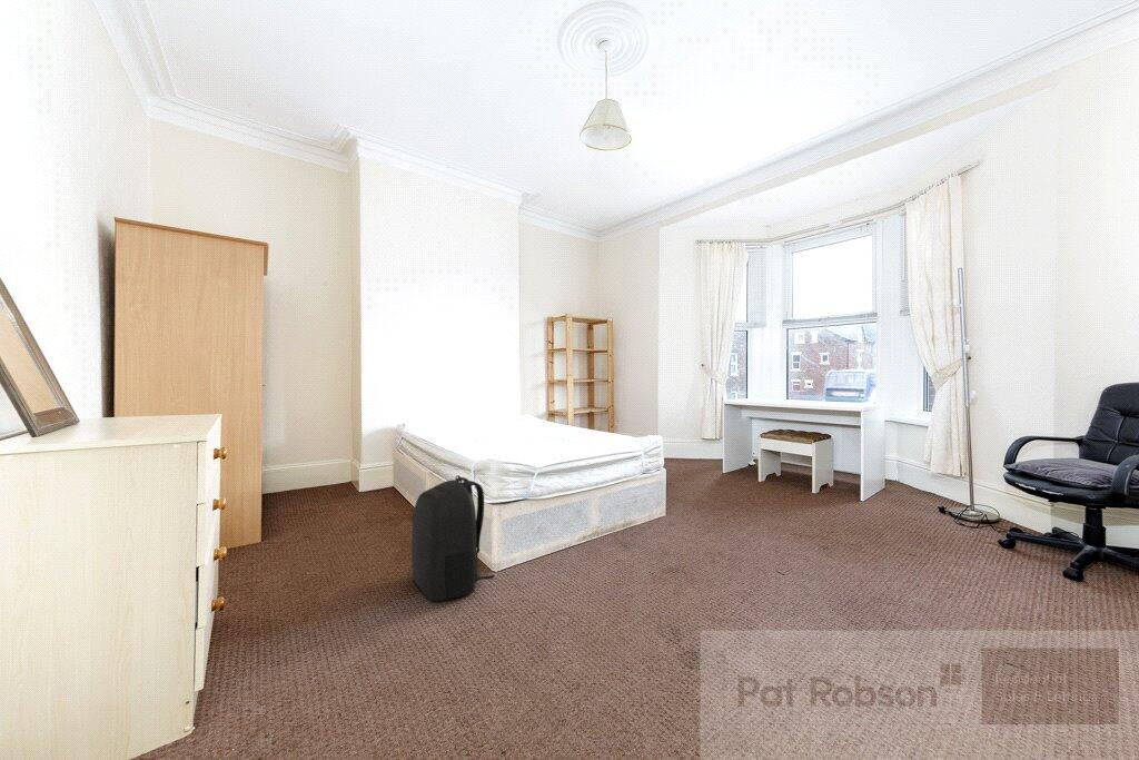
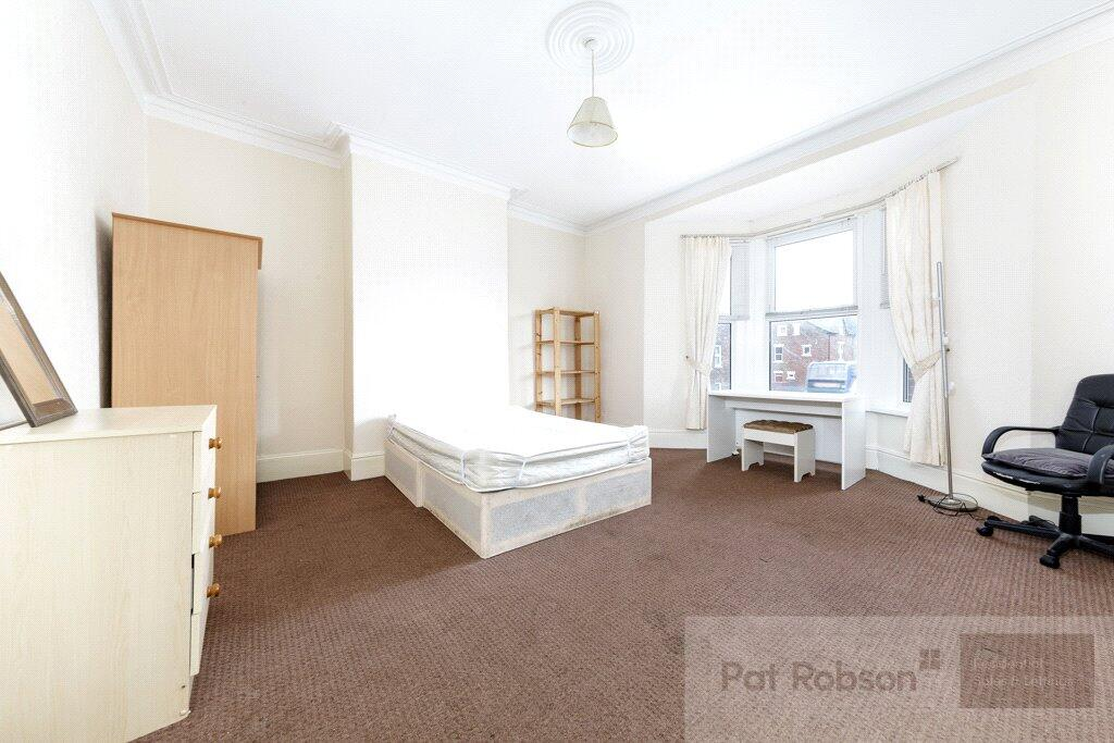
- backpack (454, 527)
